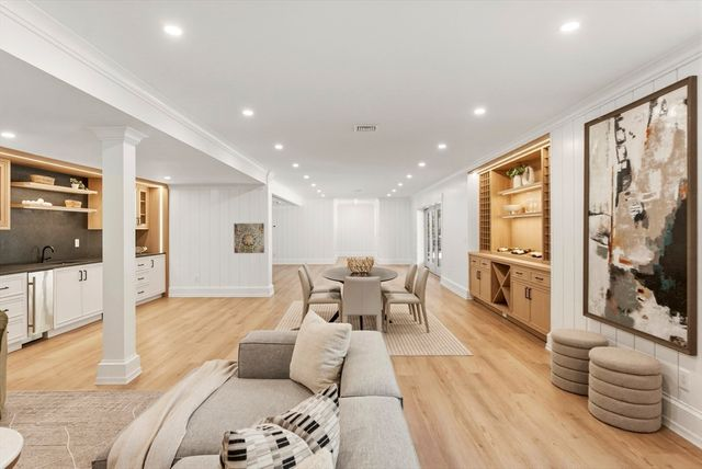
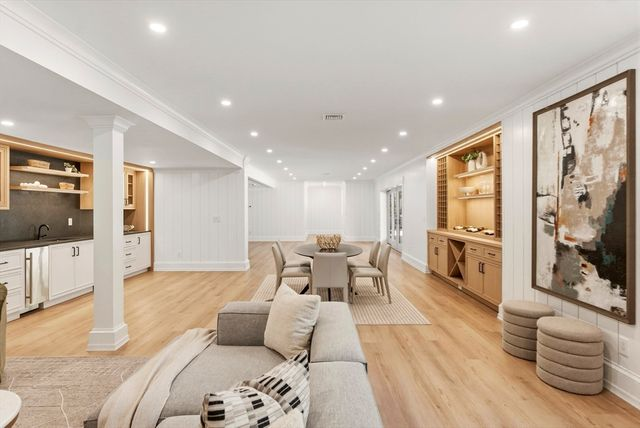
- wall art (249, 238)
